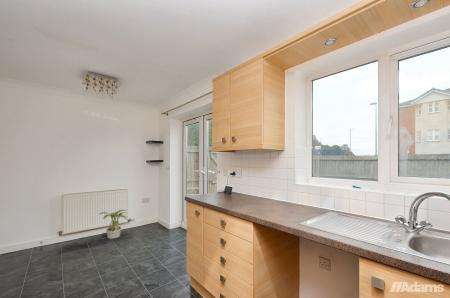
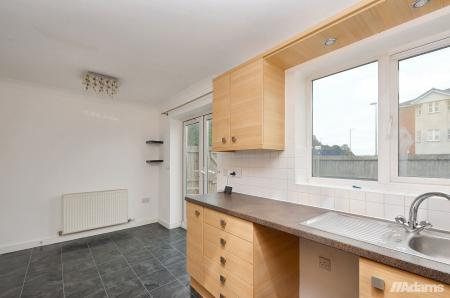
- potted plant (114, 223)
